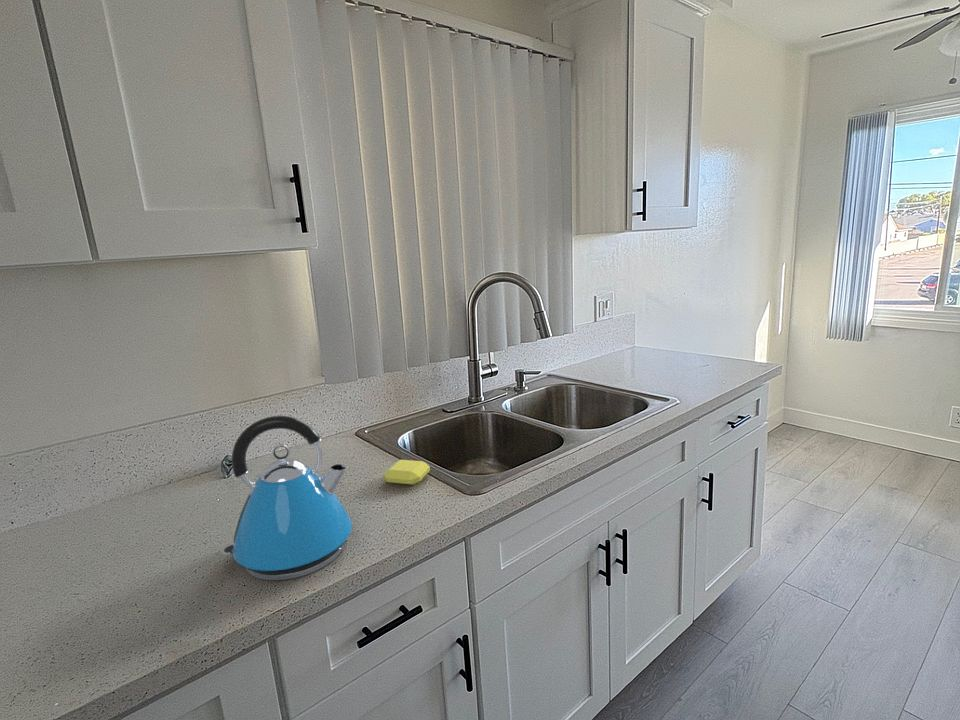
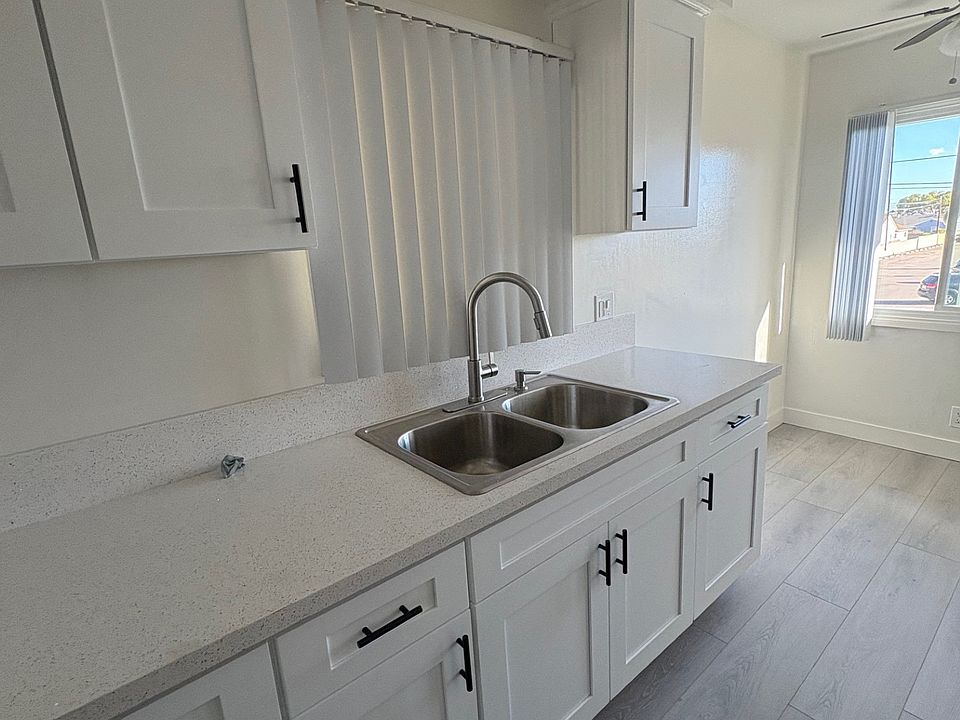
- kettle (282, 486)
- soap bar (406, 471)
